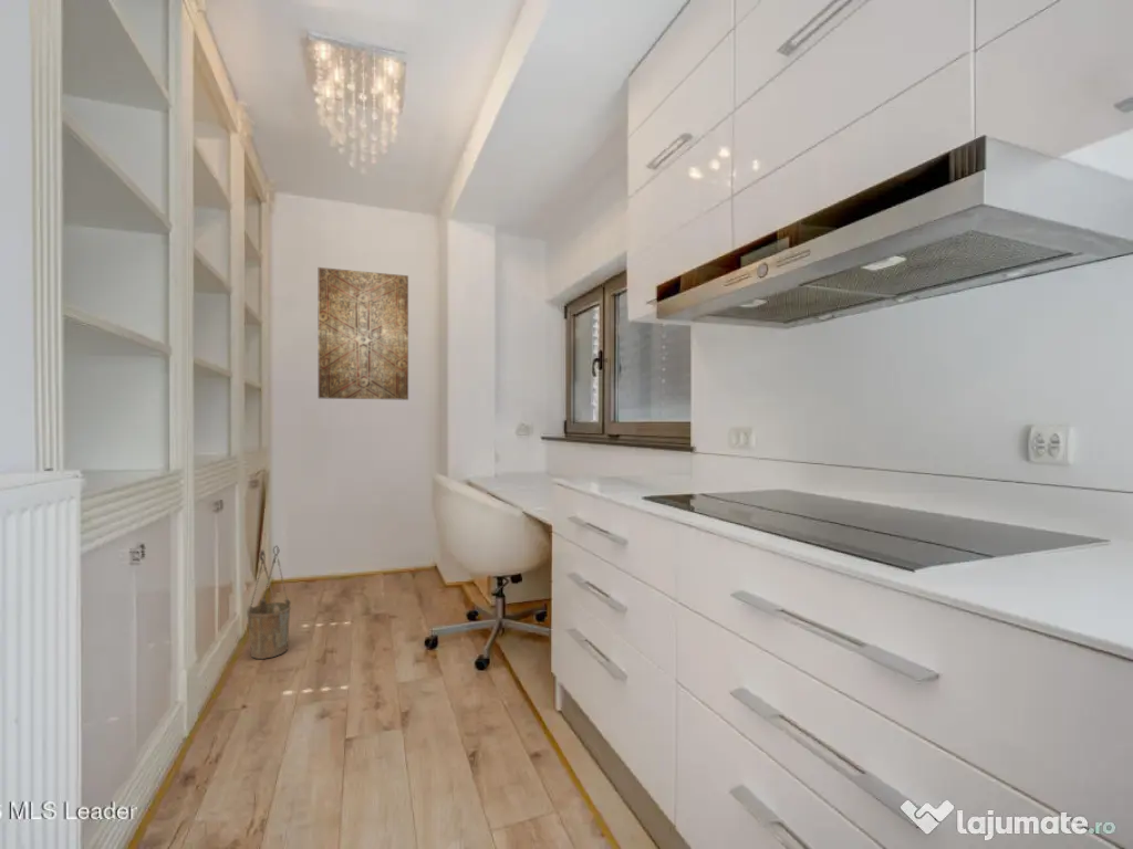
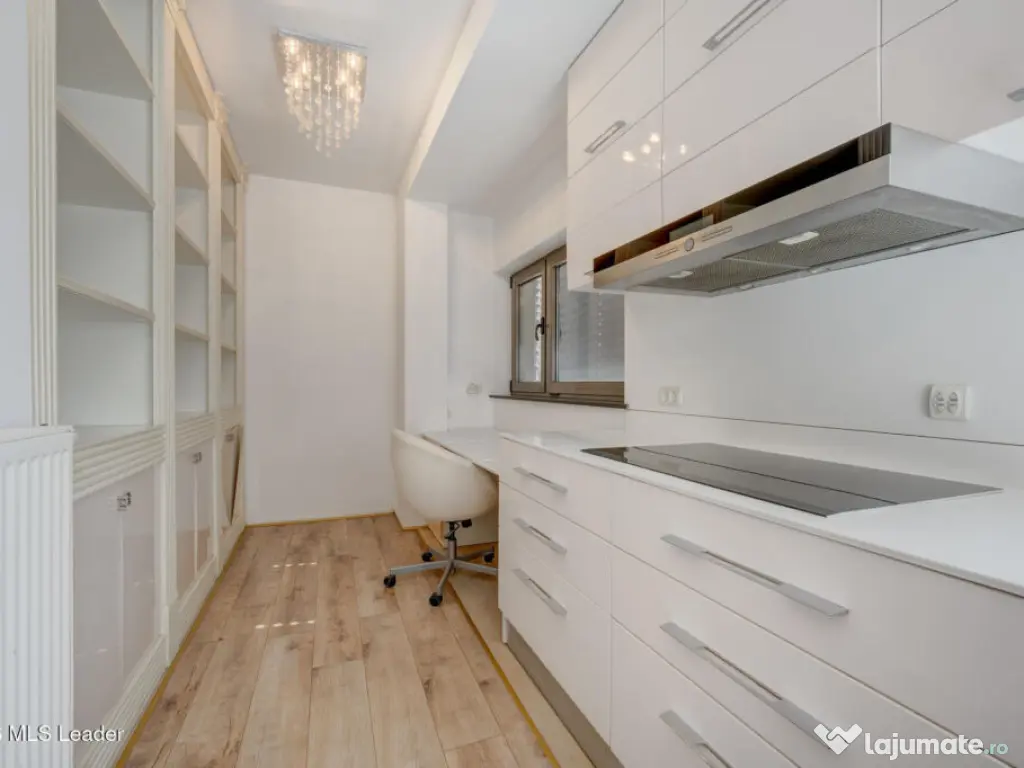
- bucket (272, 599)
- wall art (364, 335)
